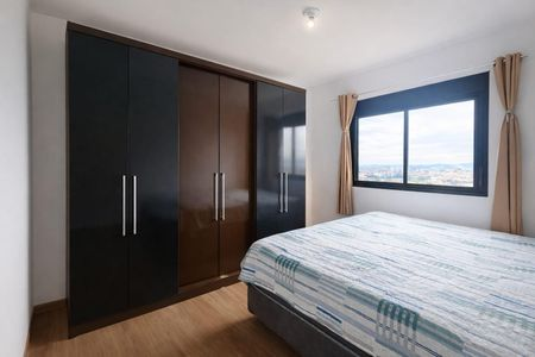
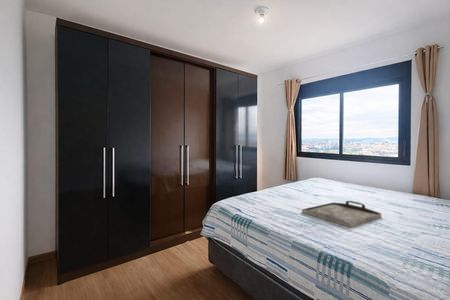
+ serving tray (340, 209)
